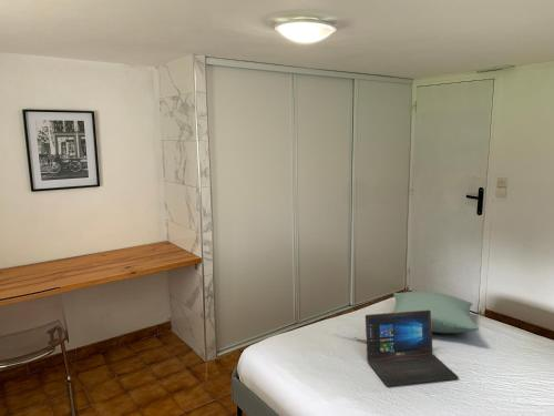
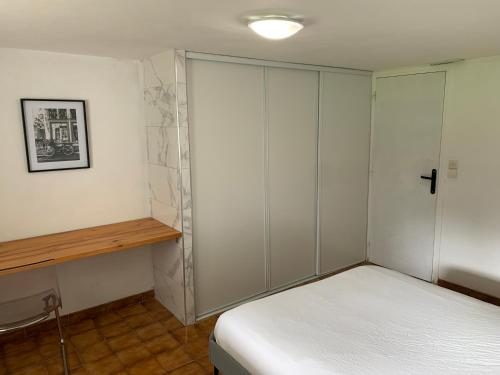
- laptop (410, 345)
- pillow (431, 310)
